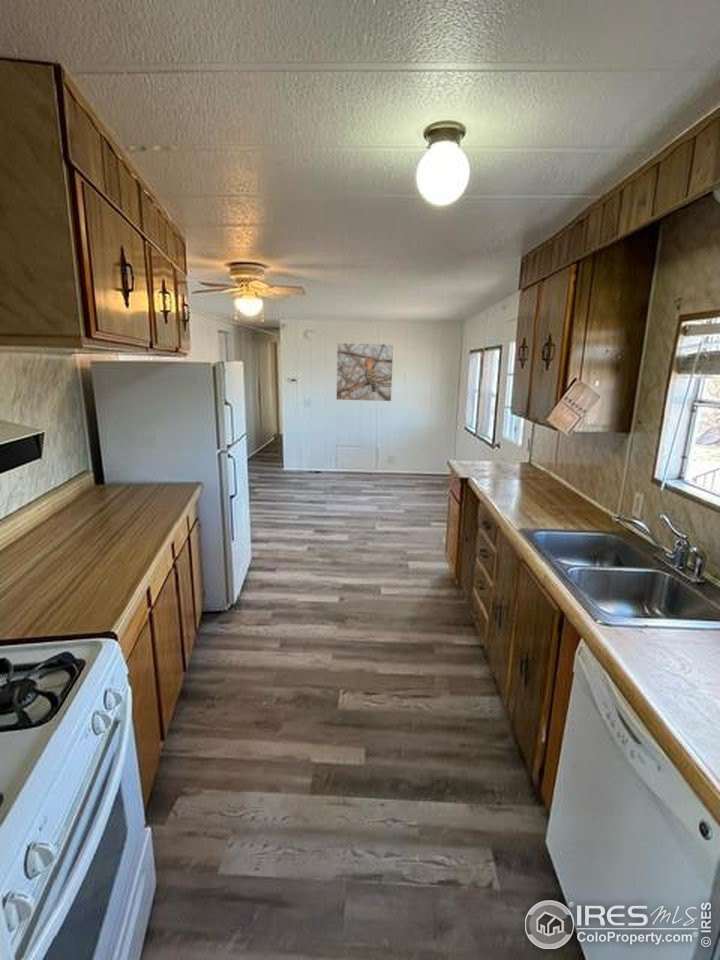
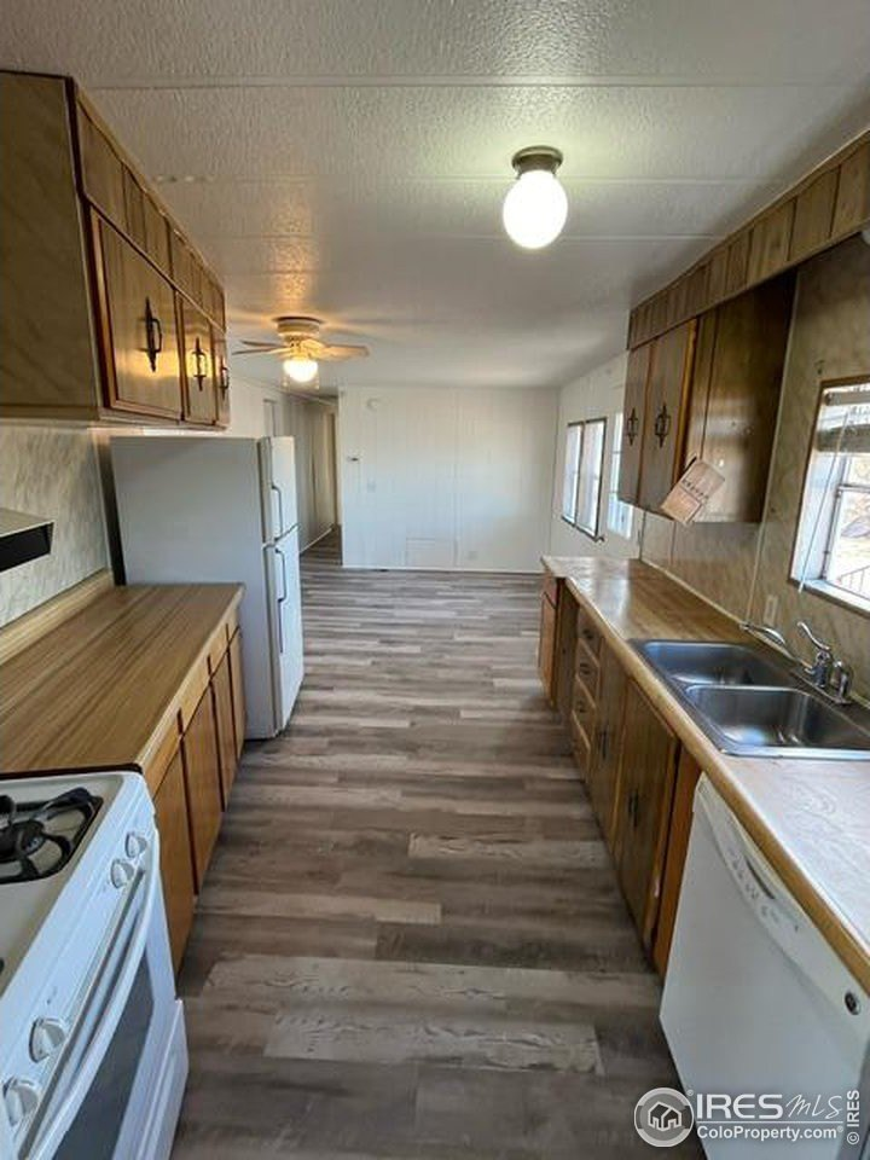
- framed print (364, 372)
